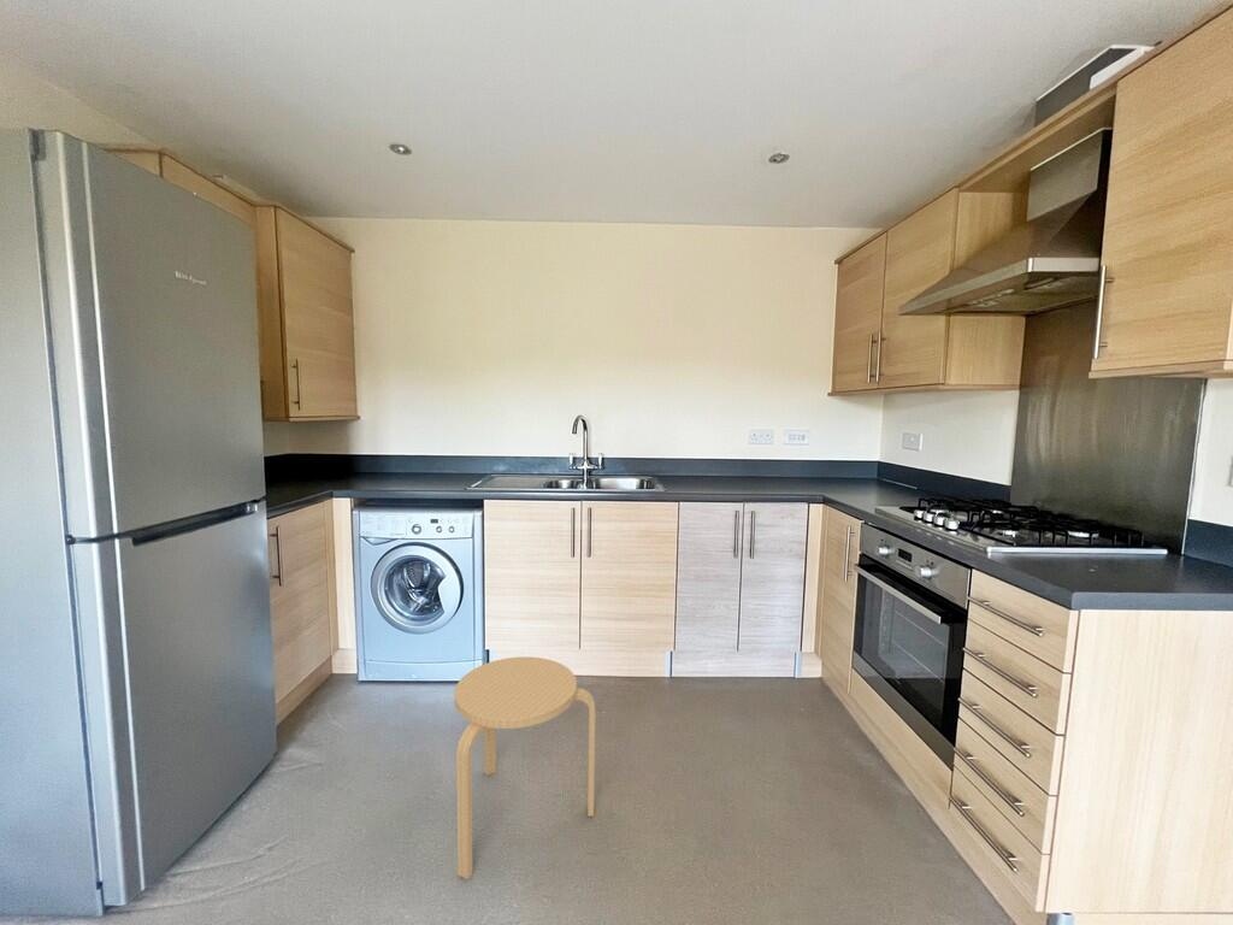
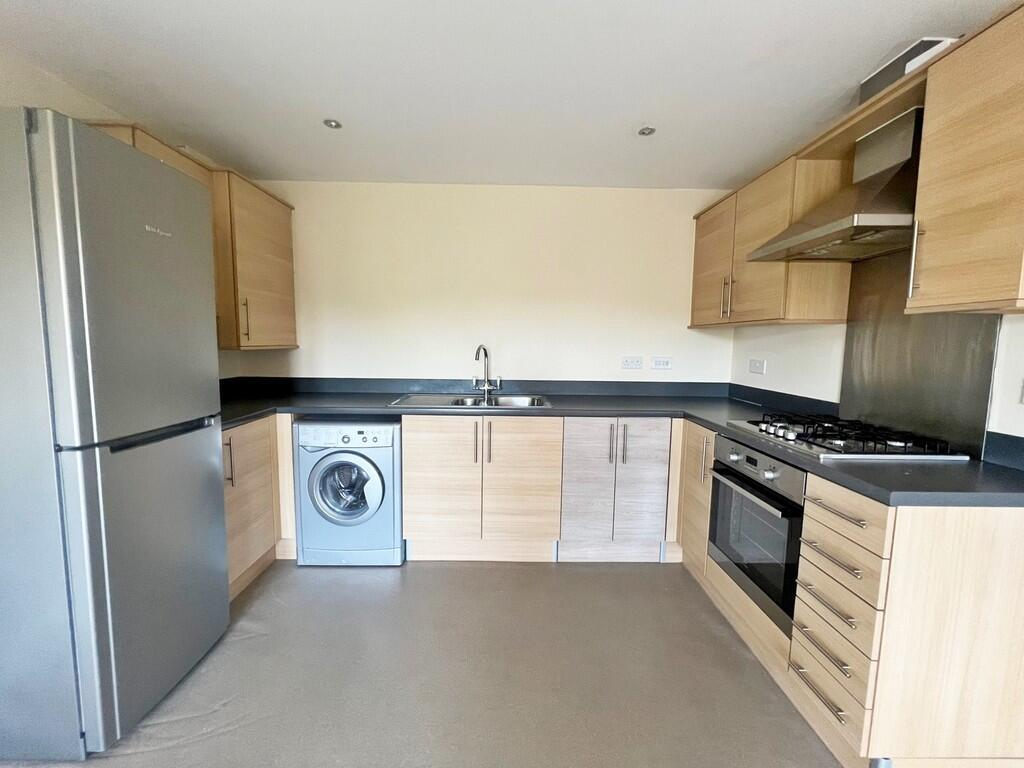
- stool (495, 755)
